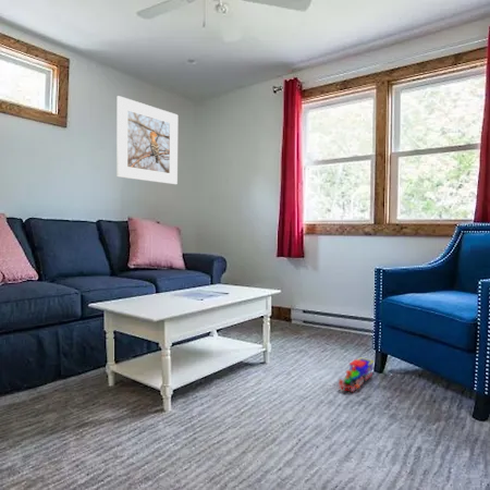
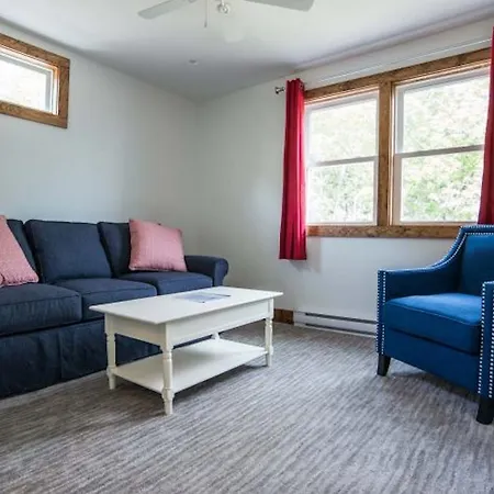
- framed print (149, 143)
- toy train (355, 372)
